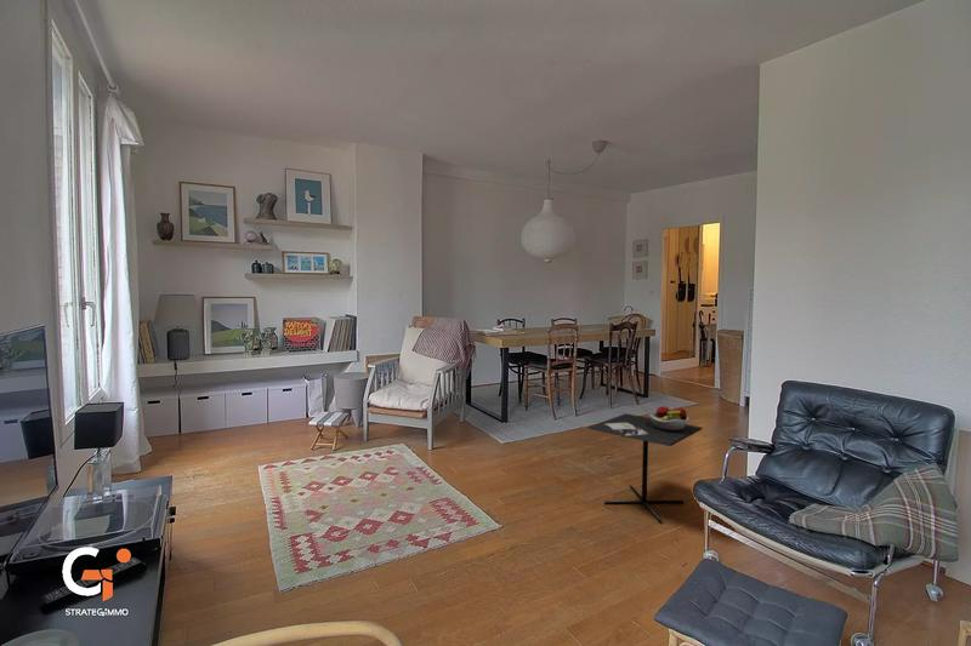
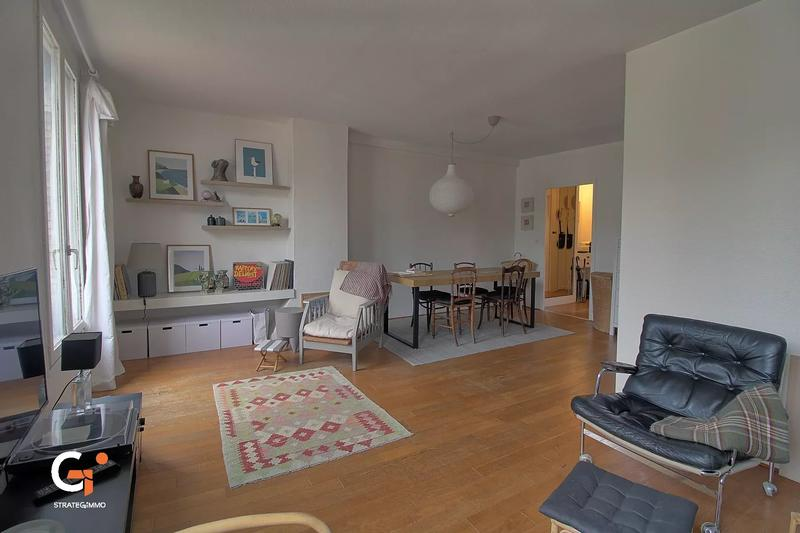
- kitchen table (643, 456)
